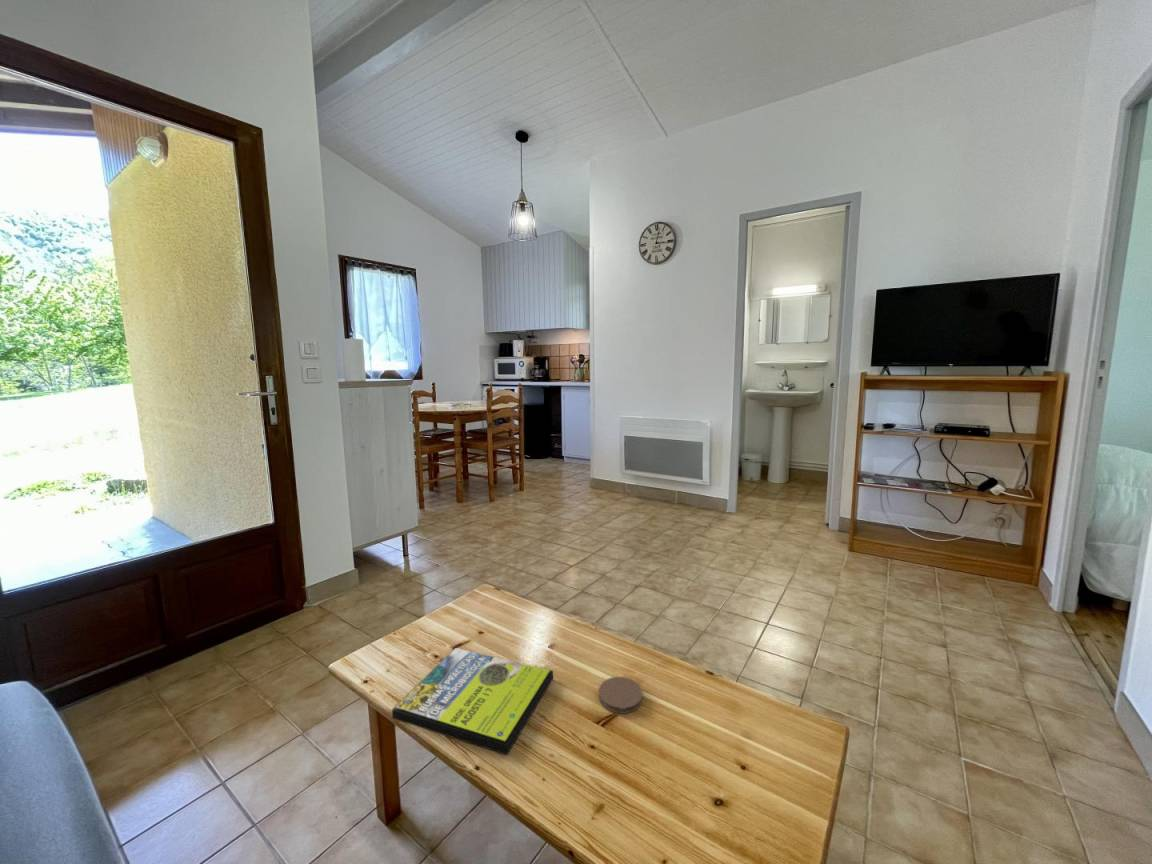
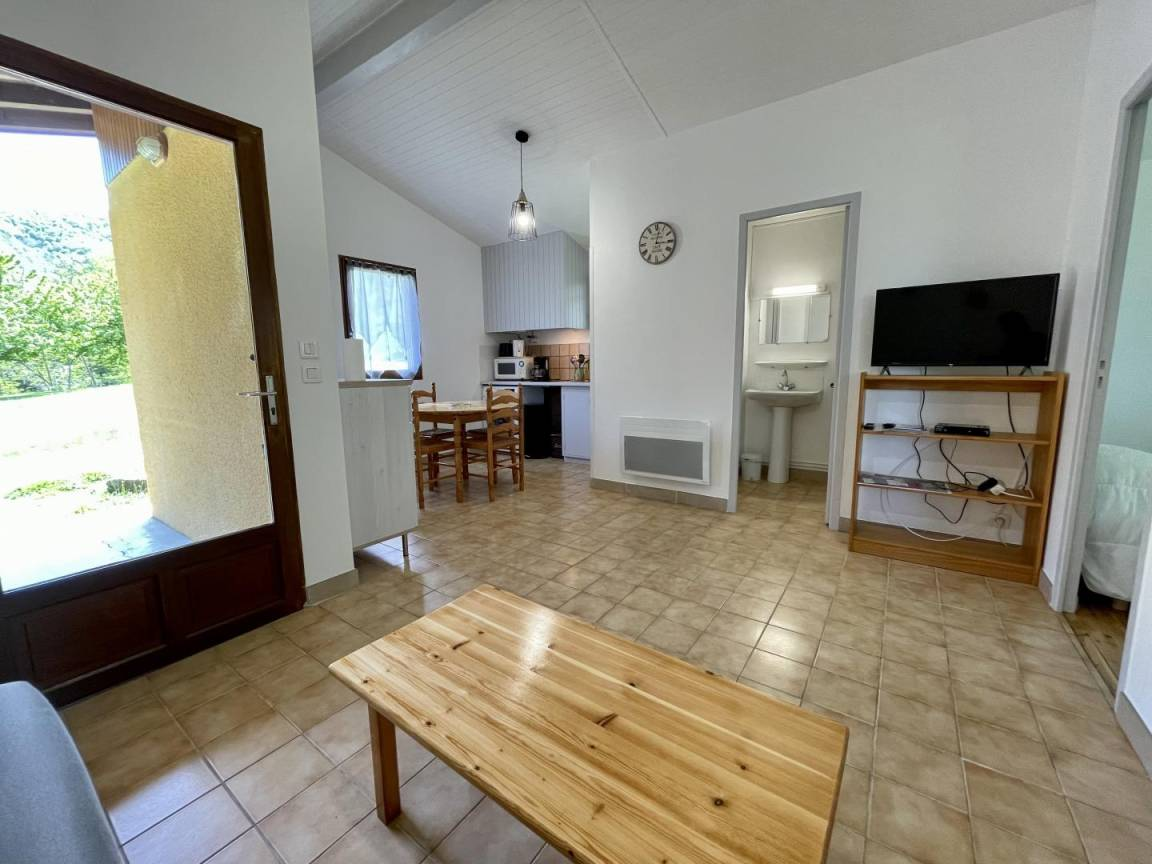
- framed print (477, 692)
- coaster (620, 694)
